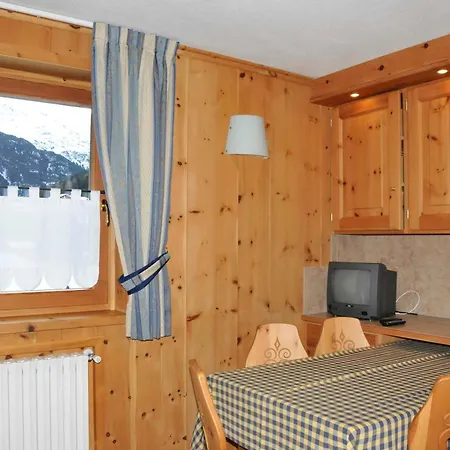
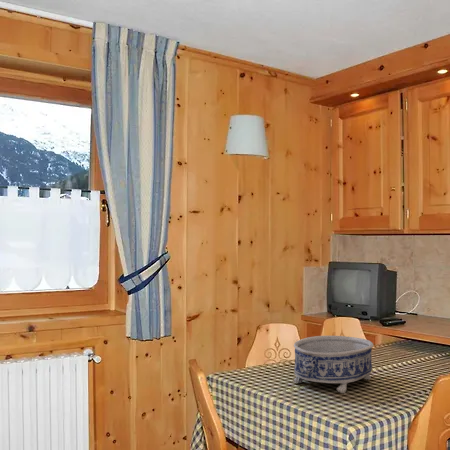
+ decorative bowl (334, 361)
